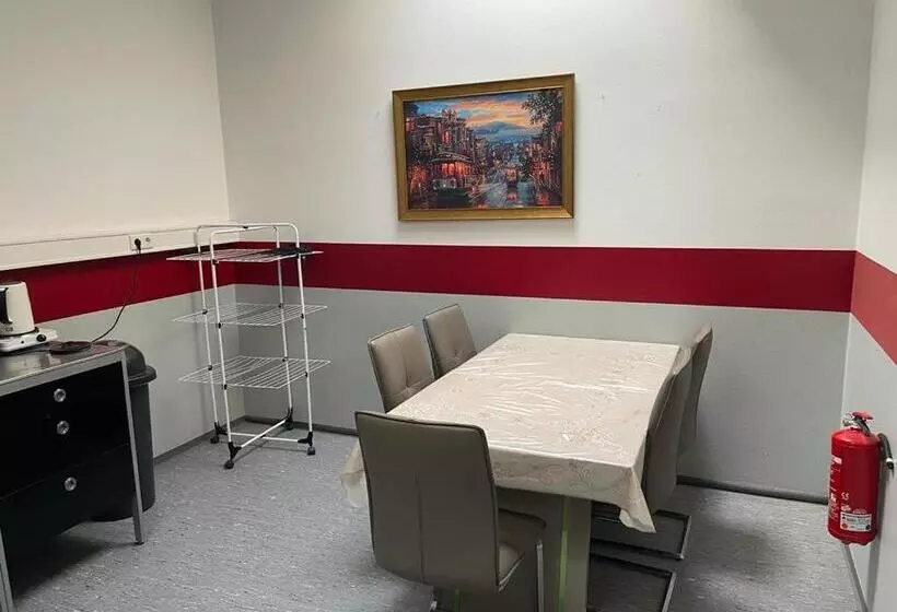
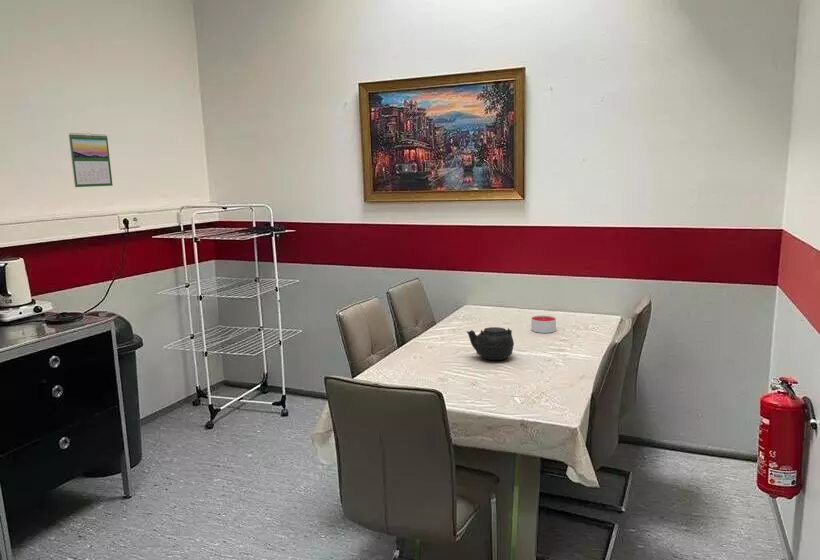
+ teapot (490, 343)
+ calendar (91, 159)
+ candle (543, 323)
